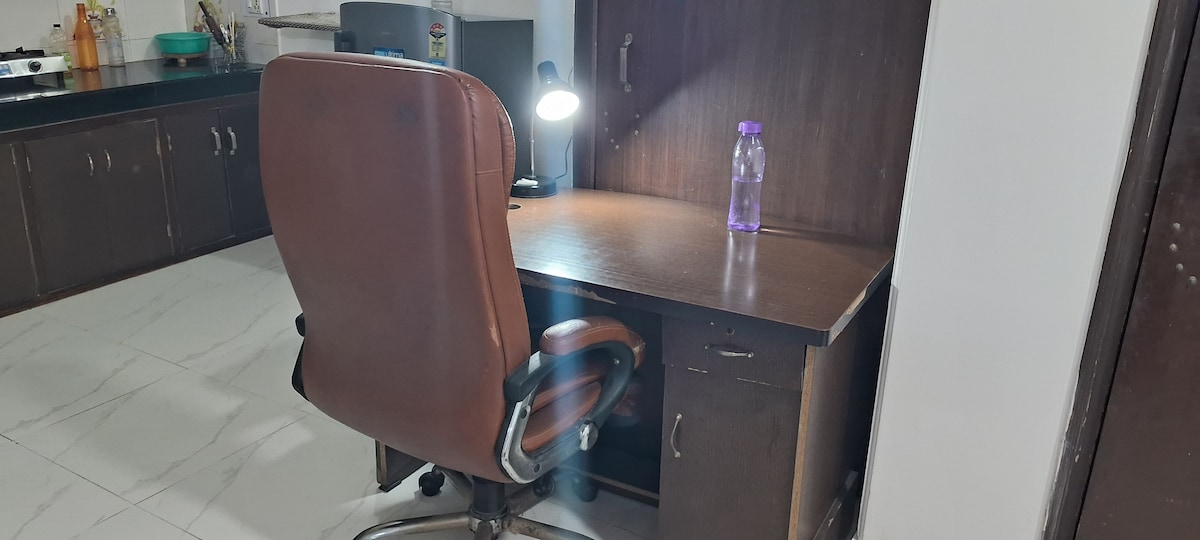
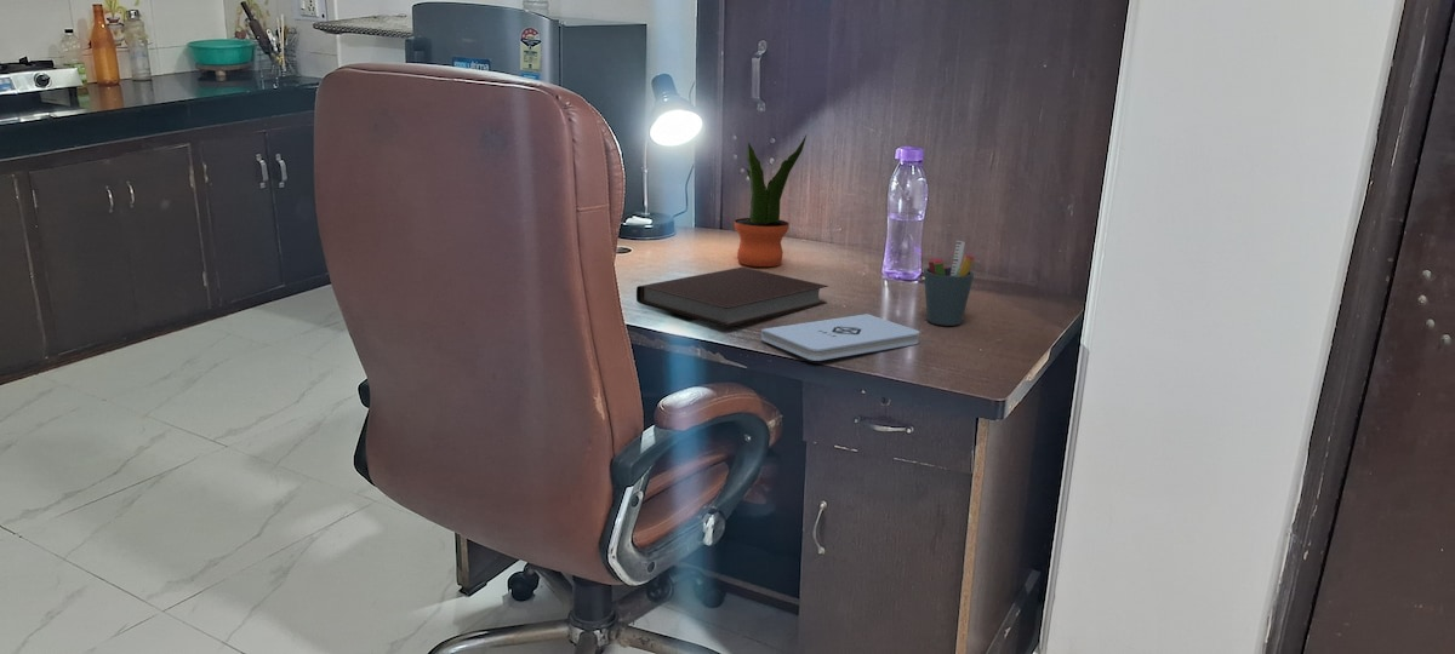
+ notebook (732, 293)
+ potted plant (772, 197)
+ notepad (841, 335)
+ pen holder (948, 282)
